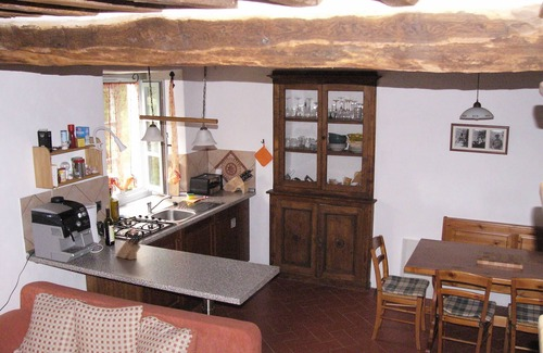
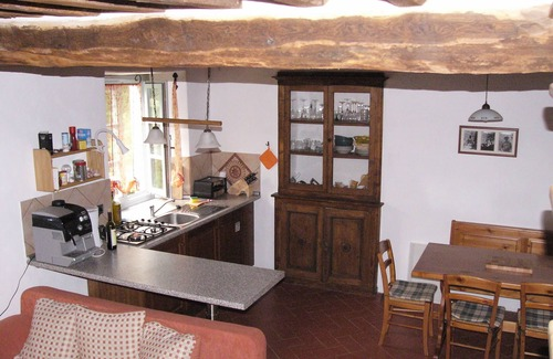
- knife block (129, 244)
